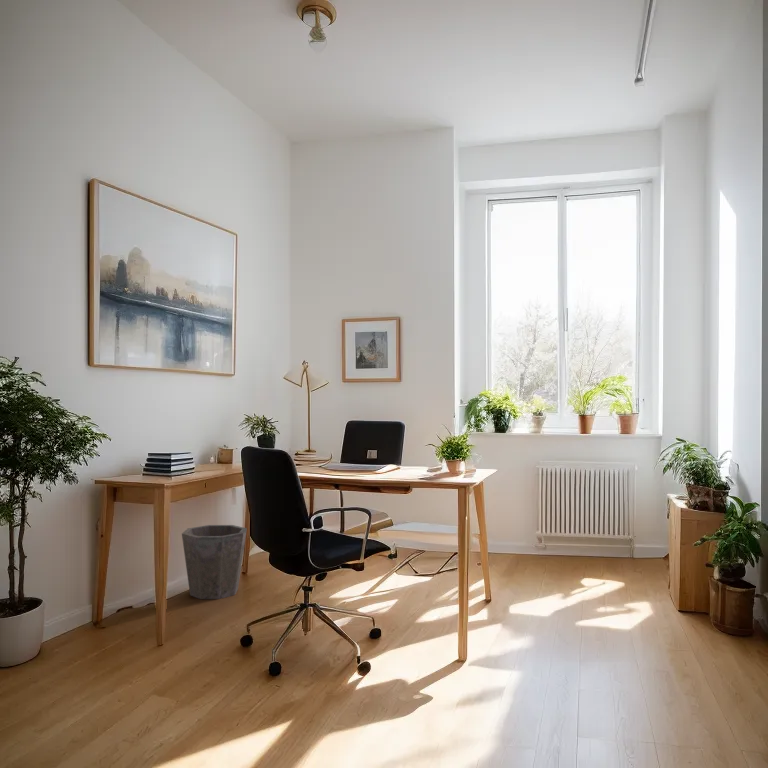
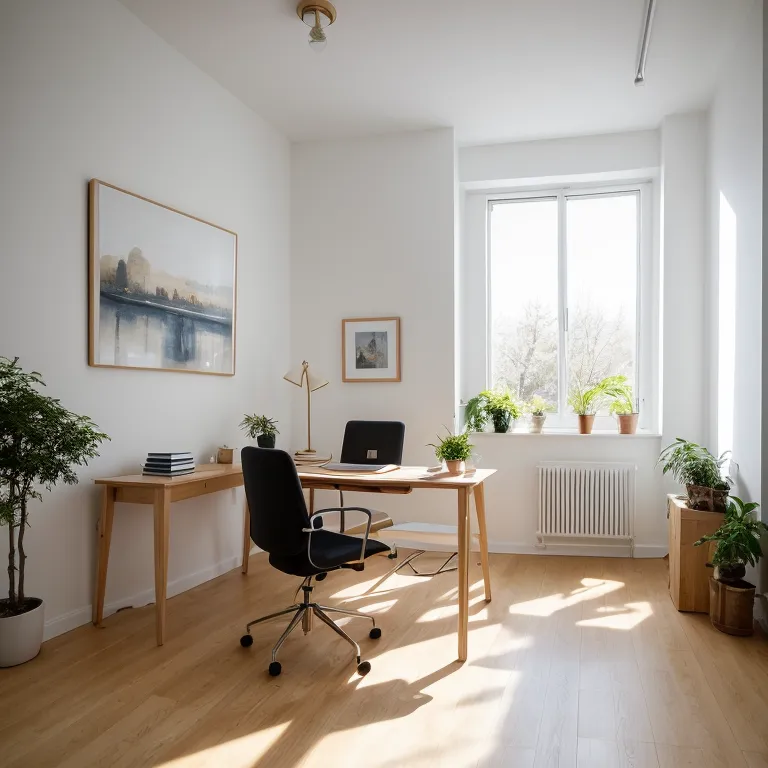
- waste bin (214, 561)
